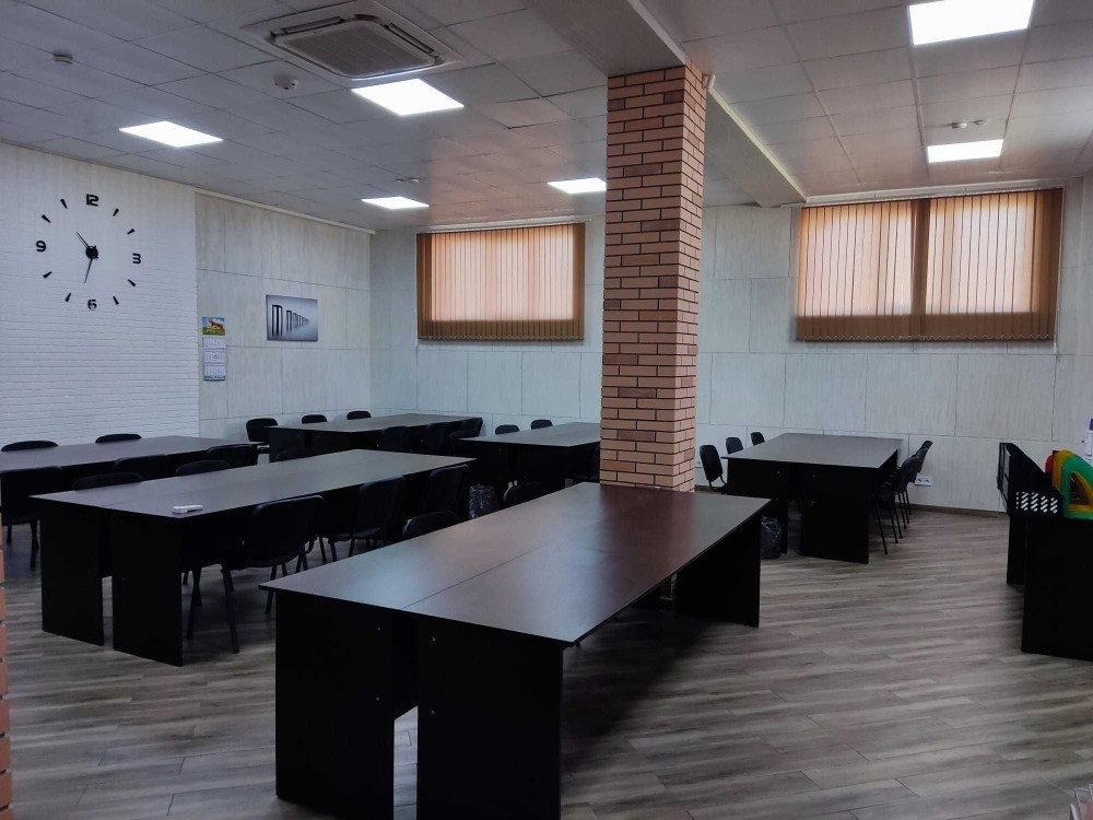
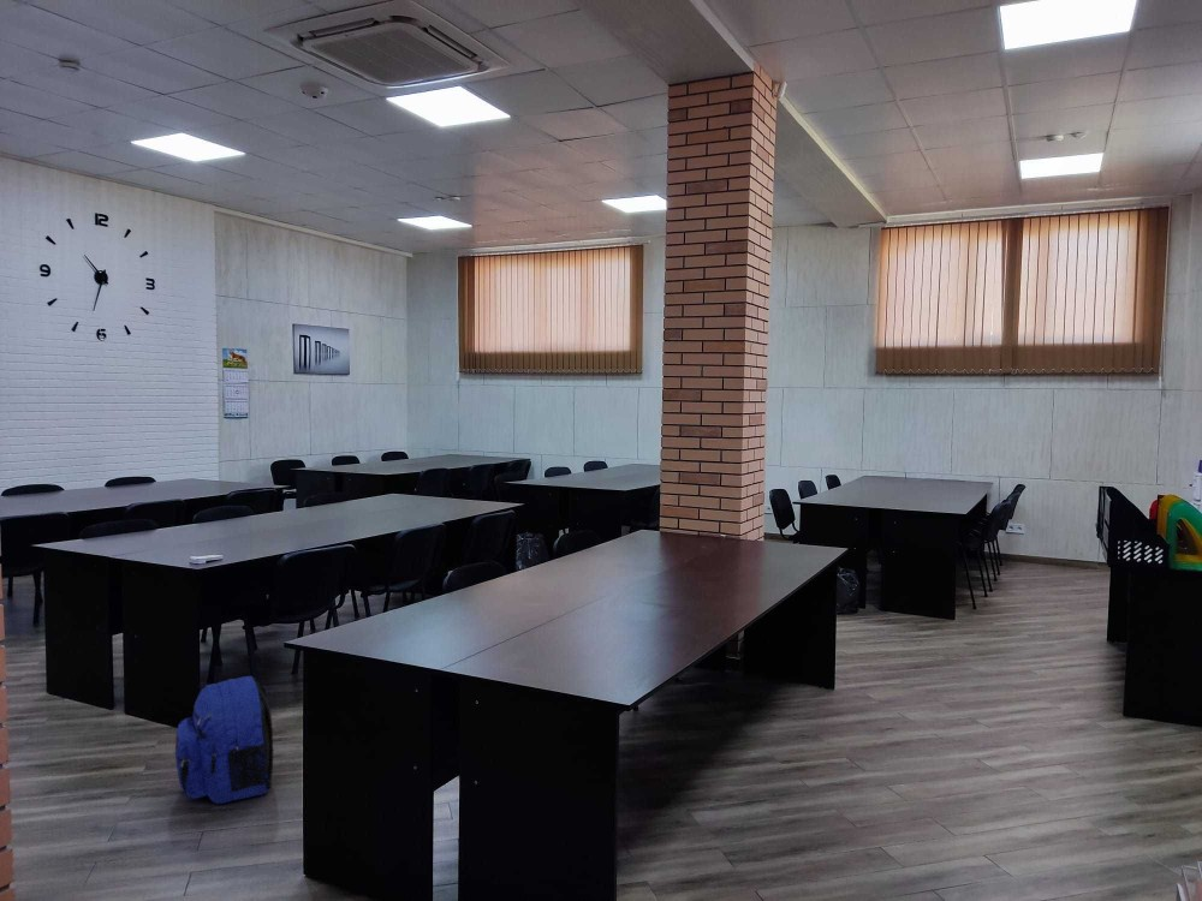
+ backpack (226, 735)
